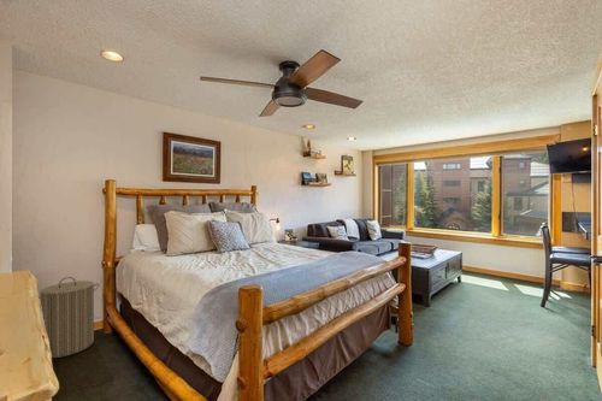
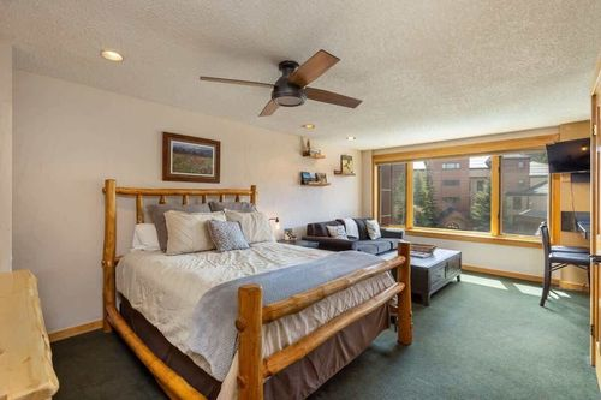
- laundry hamper (67, 312)
